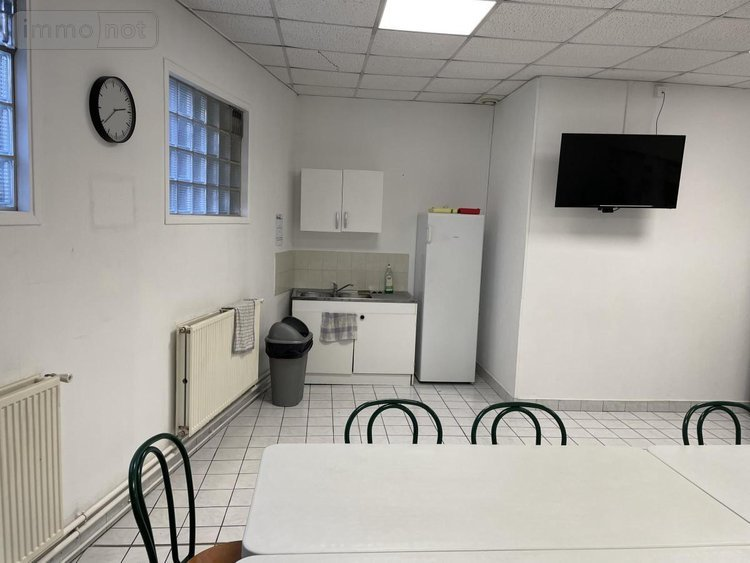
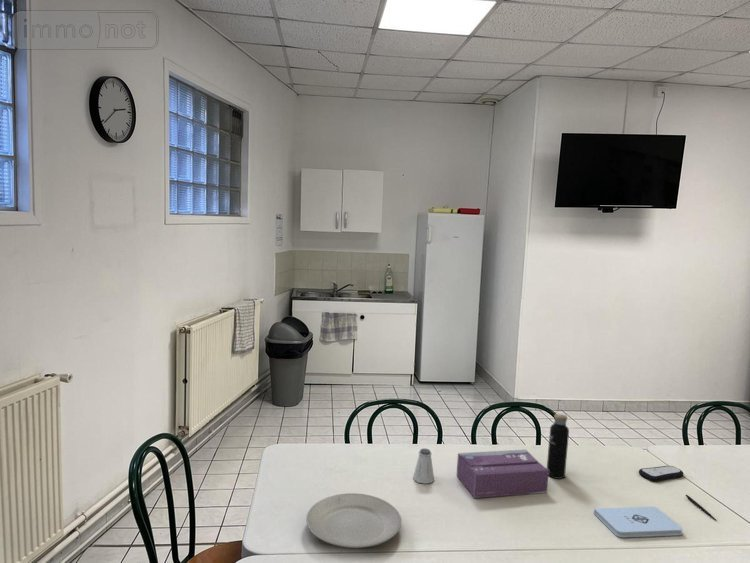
+ saltshaker (424, 464)
+ notepad (637, 521)
+ pen (700, 507)
+ plate (353, 523)
+ tissue box (501, 472)
+ remote control (661, 472)
+ water bottle (558, 442)
